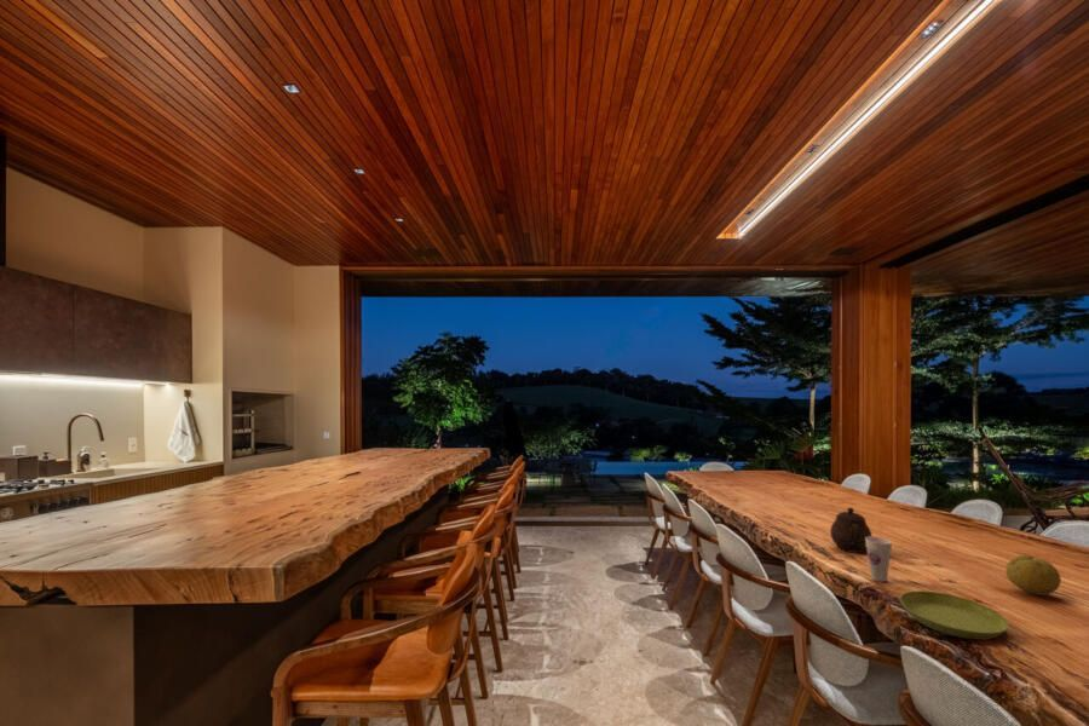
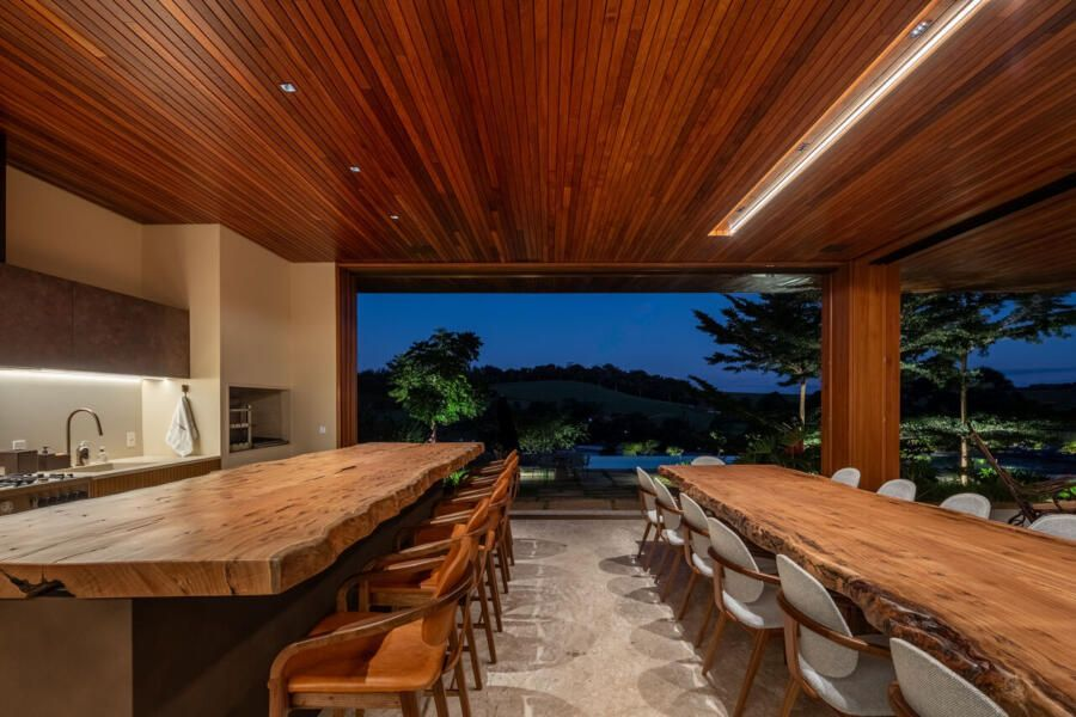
- cup (878, 559)
- fruit (1032, 575)
- saucer (951, 616)
- teapot (851, 529)
